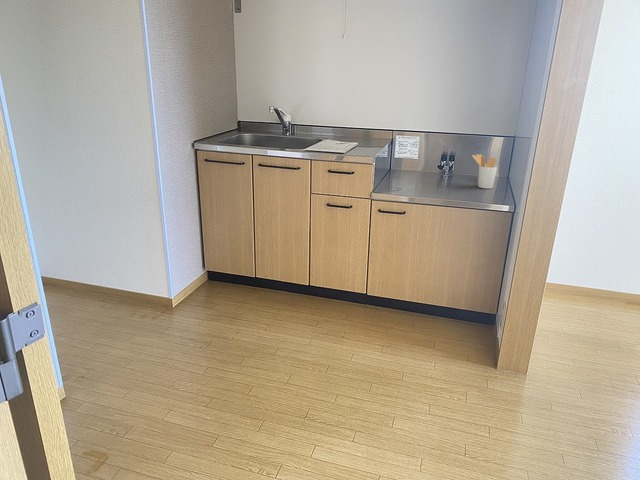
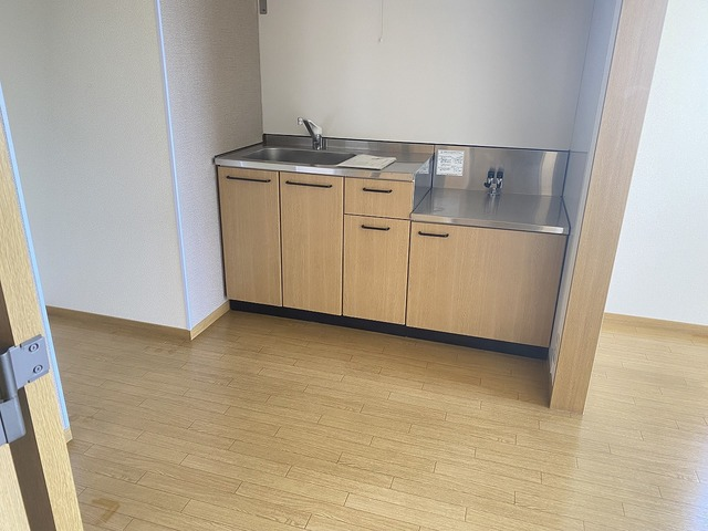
- utensil holder (483, 170)
